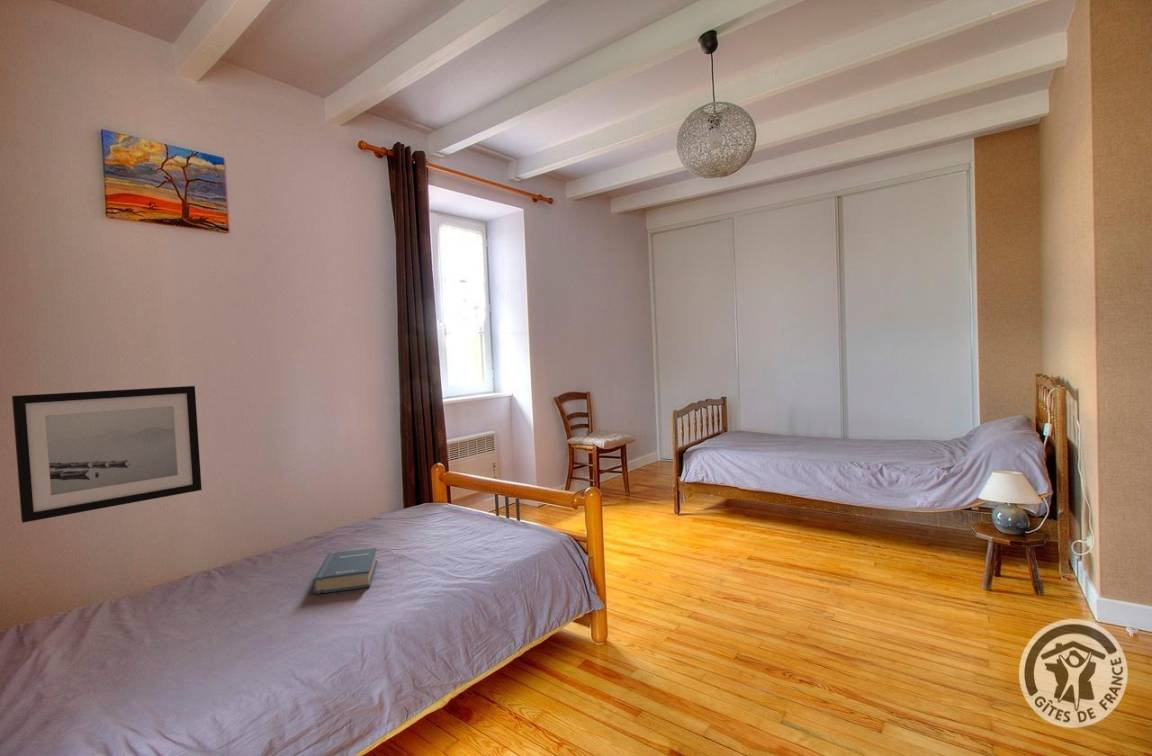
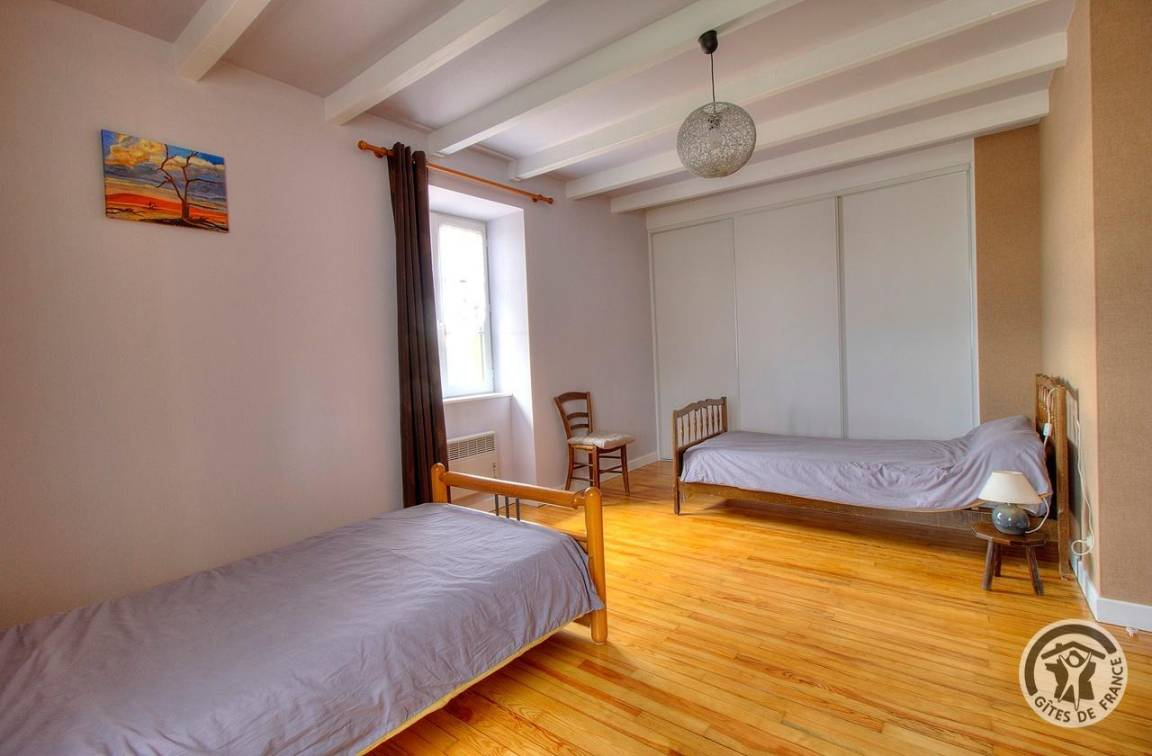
- wall art (116, 447)
- hardback book (347, 569)
